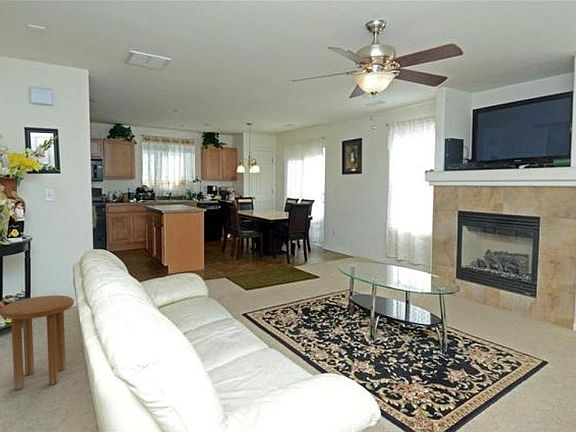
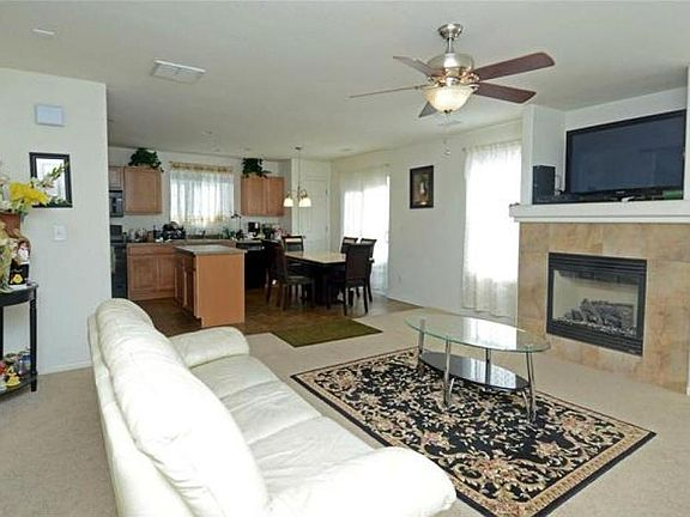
- side table (32, 341)
